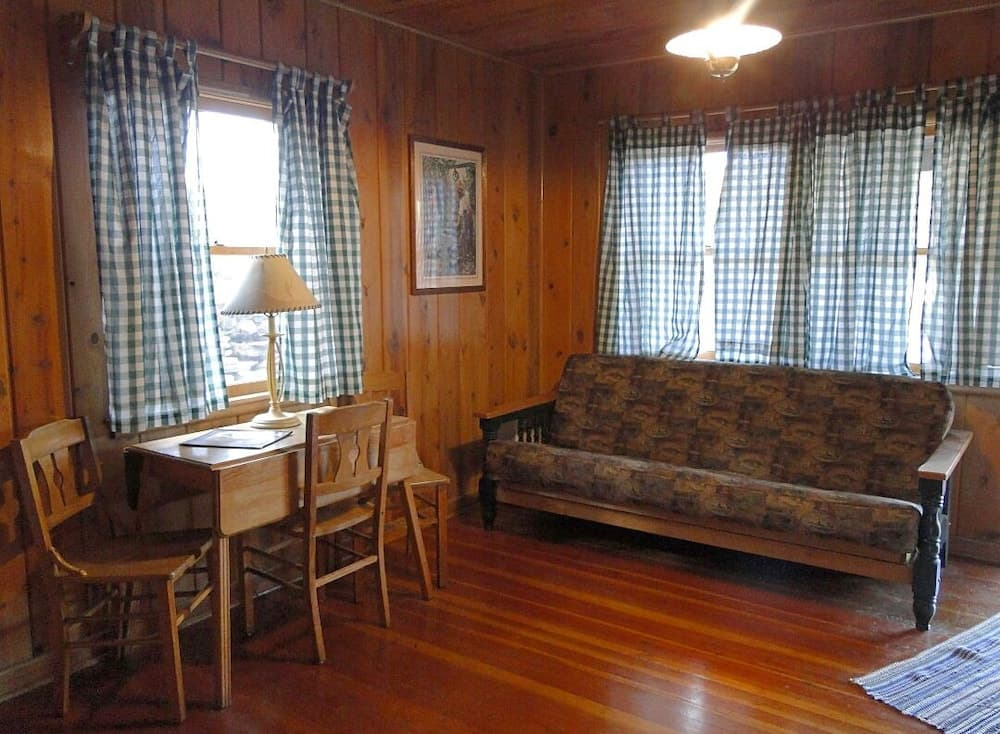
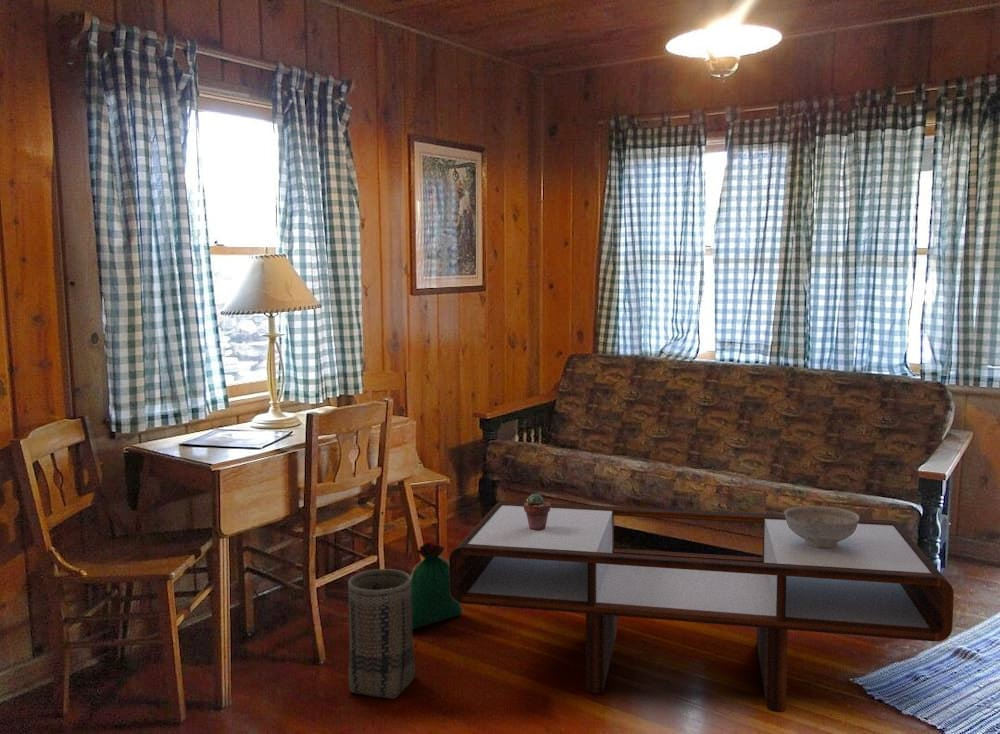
+ potted succulent (537, 508)
+ basket (381, 632)
+ coffee table (685, 600)
+ decorative bowl (820, 526)
+ bag (431, 584)
